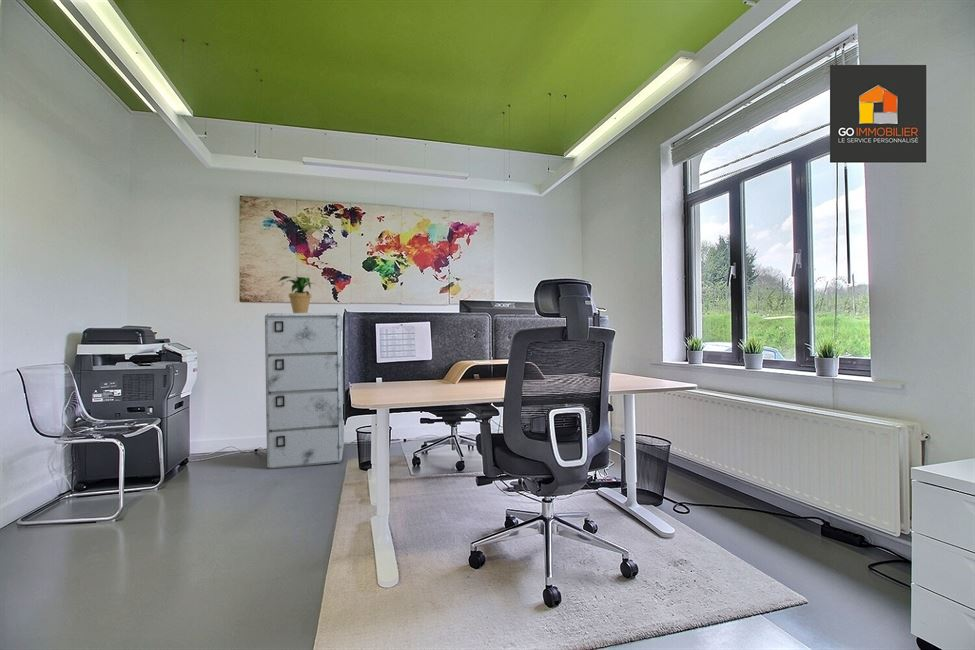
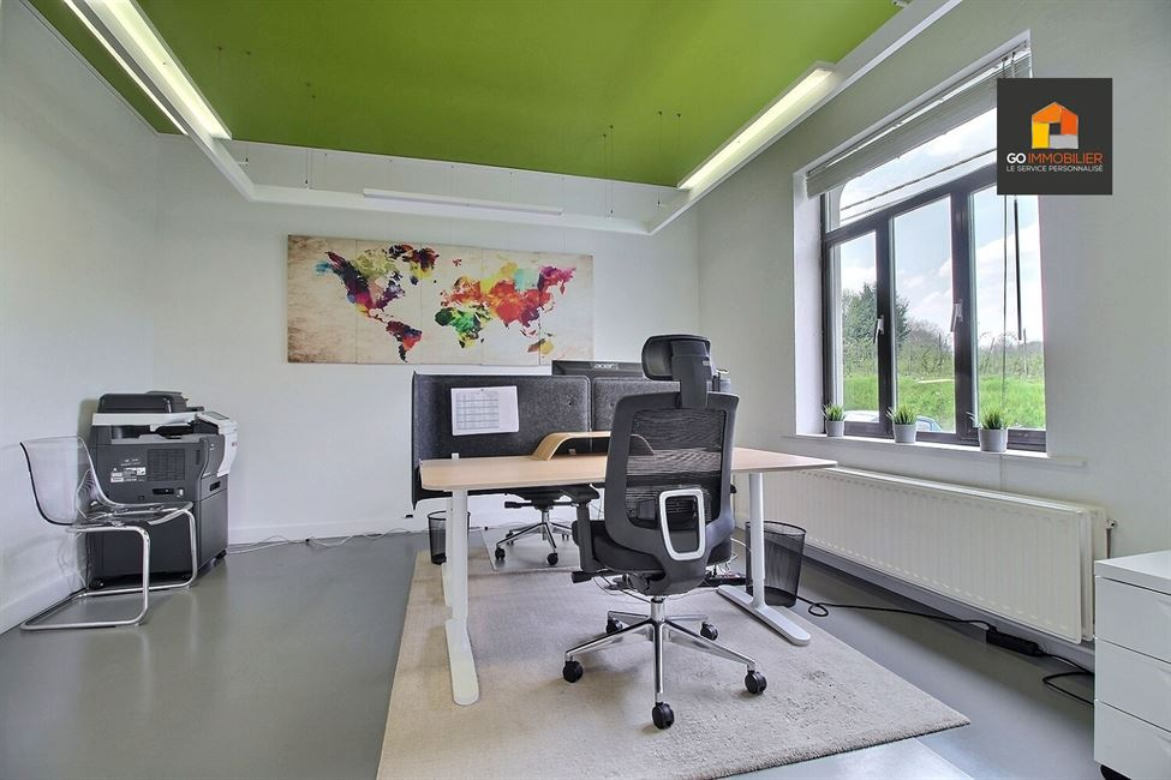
- filing cabinet (308, 385)
- potted plant (299, 294)
